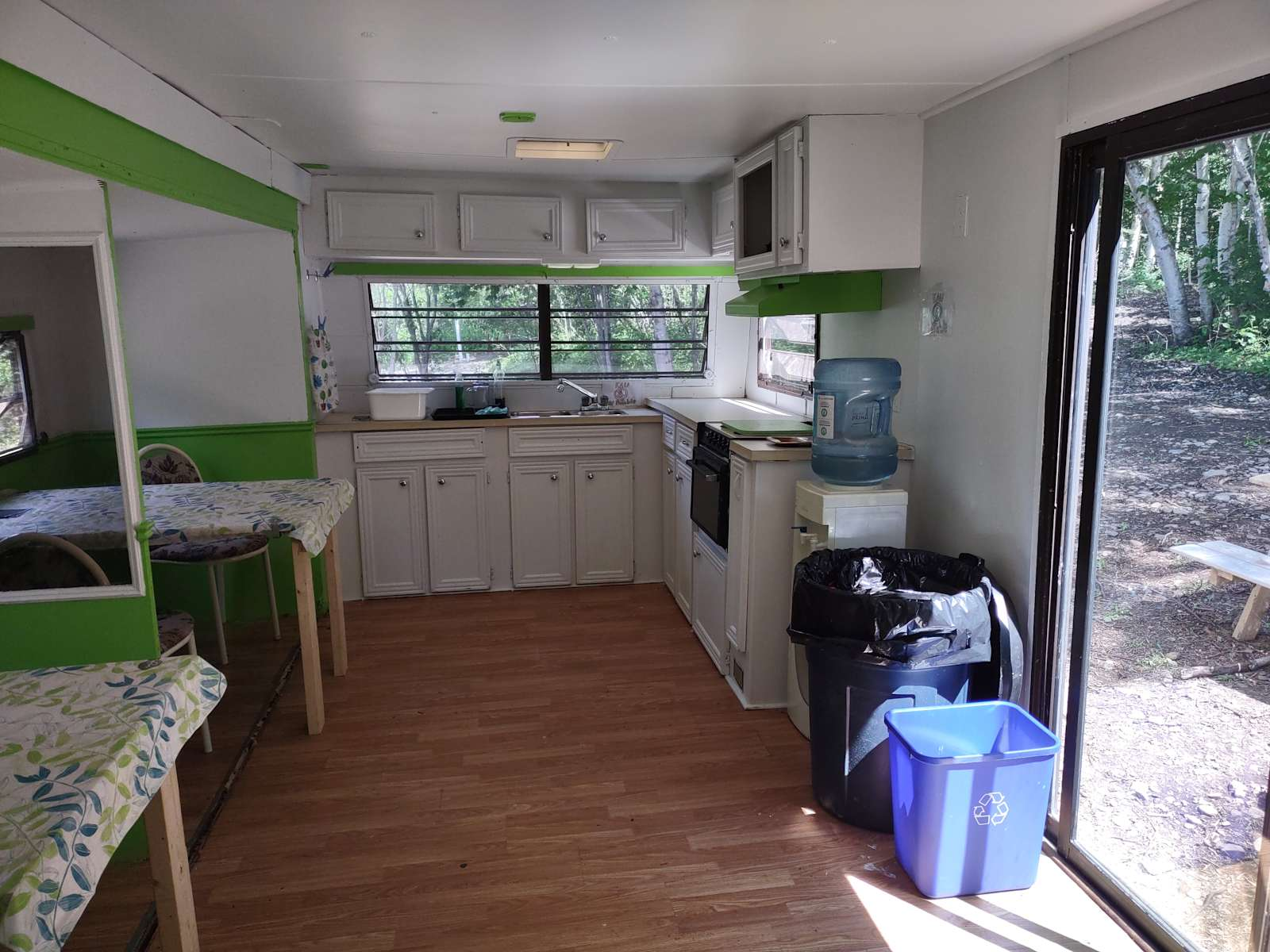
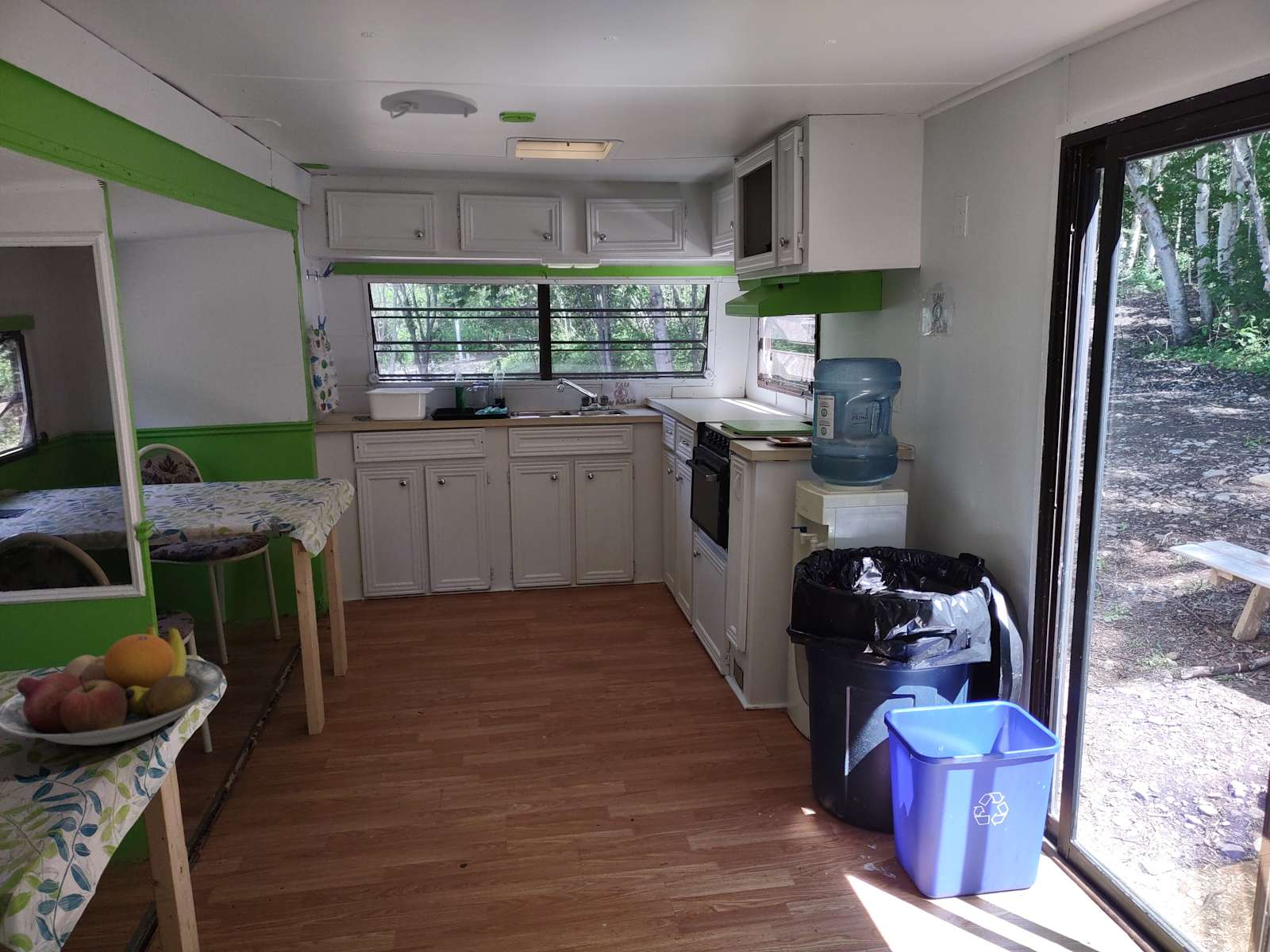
+ fruit bowl (114, 685)
+ smoke detector (429, 108)
